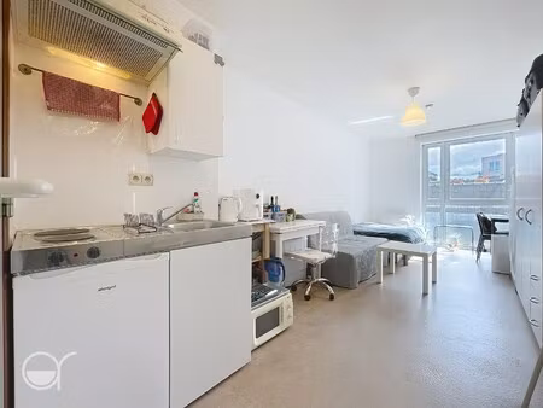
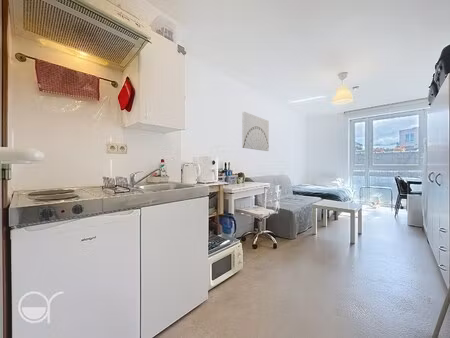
+ wall art (256, 133)
